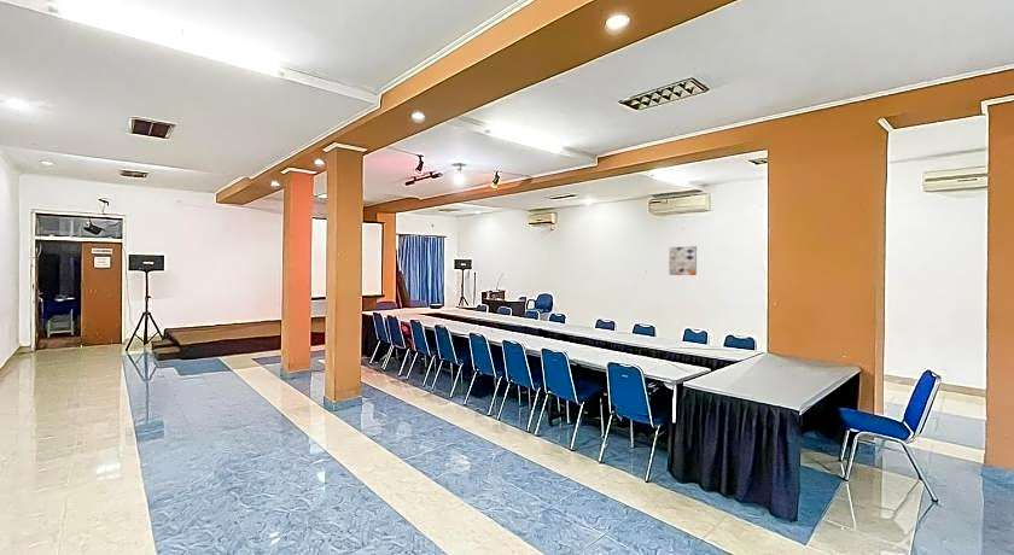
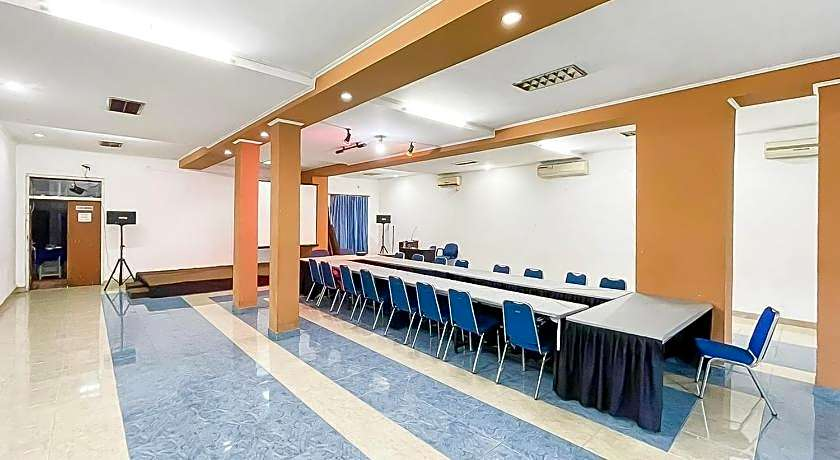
- wall art (682, 261)
